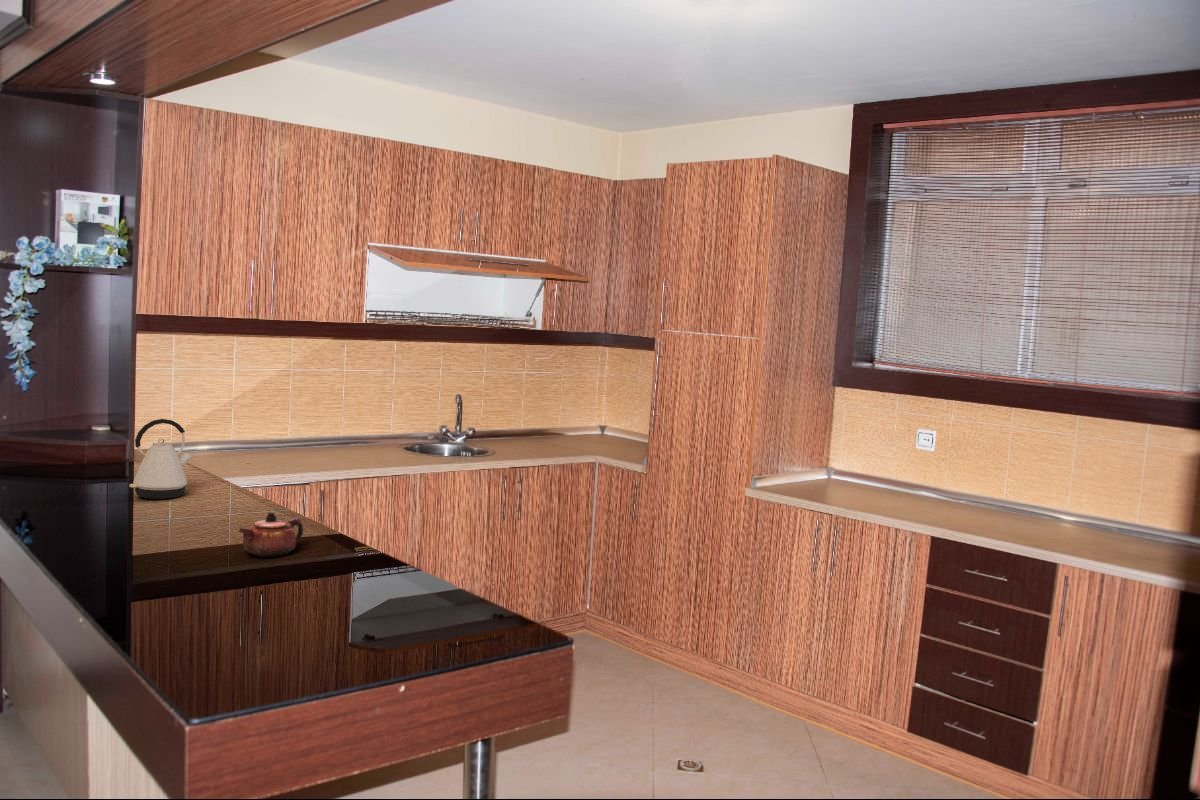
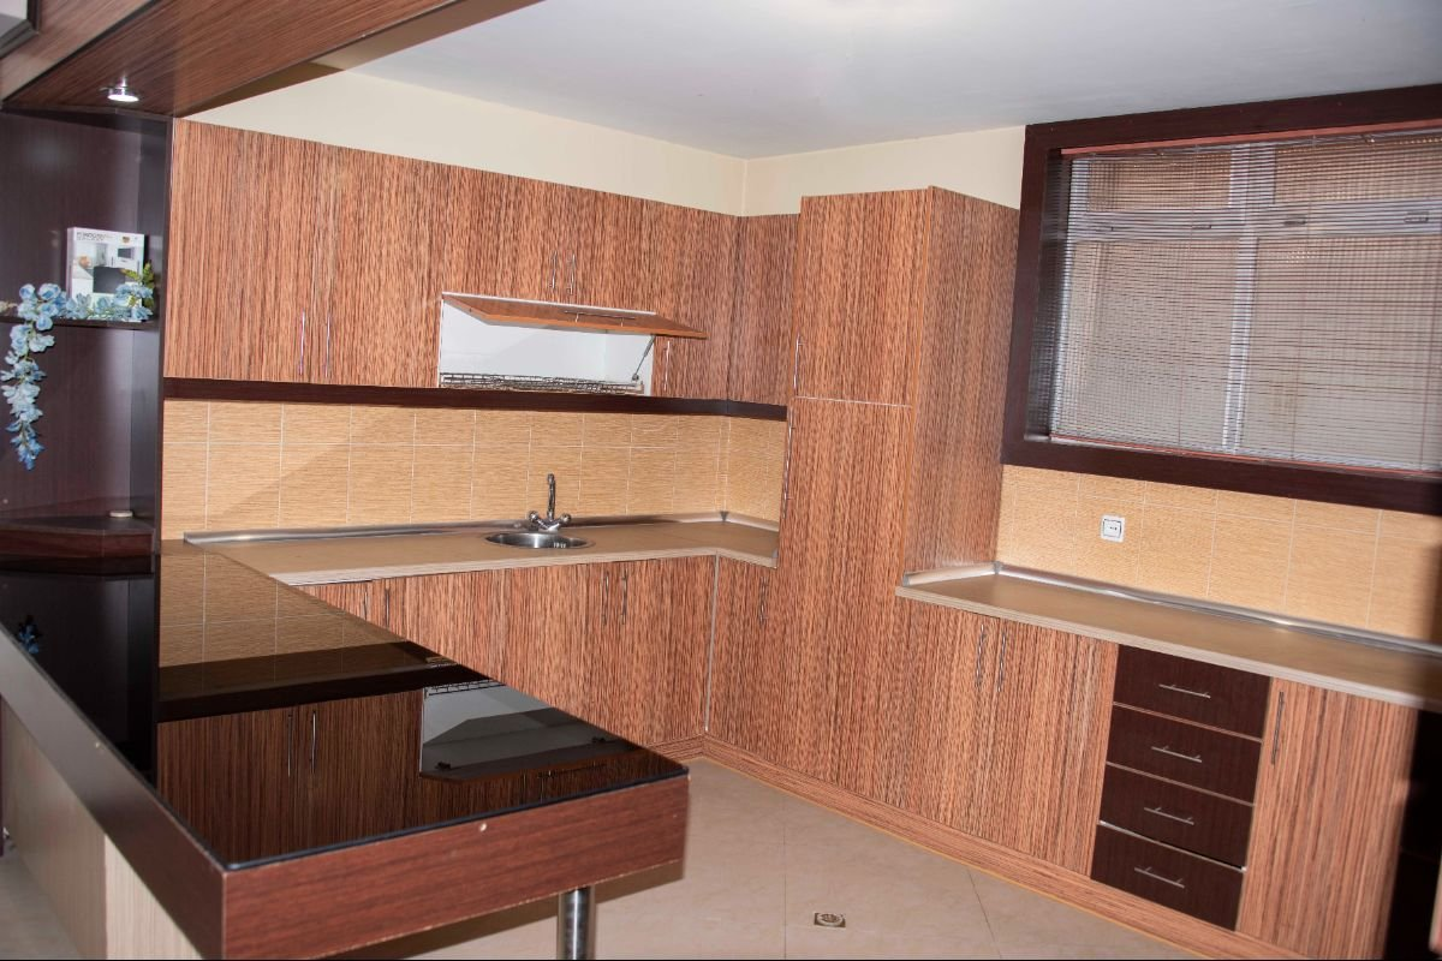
- teapot (272, 532)
- kettle (162, 457)
